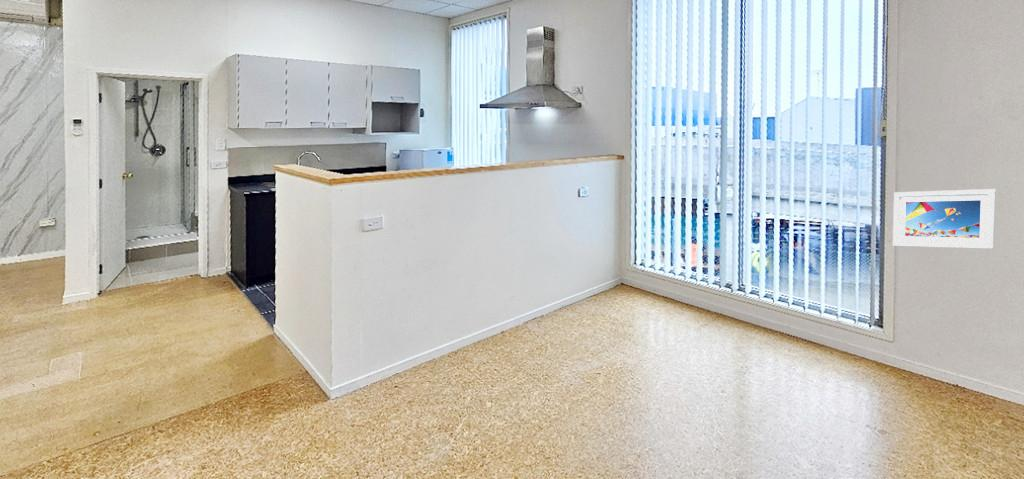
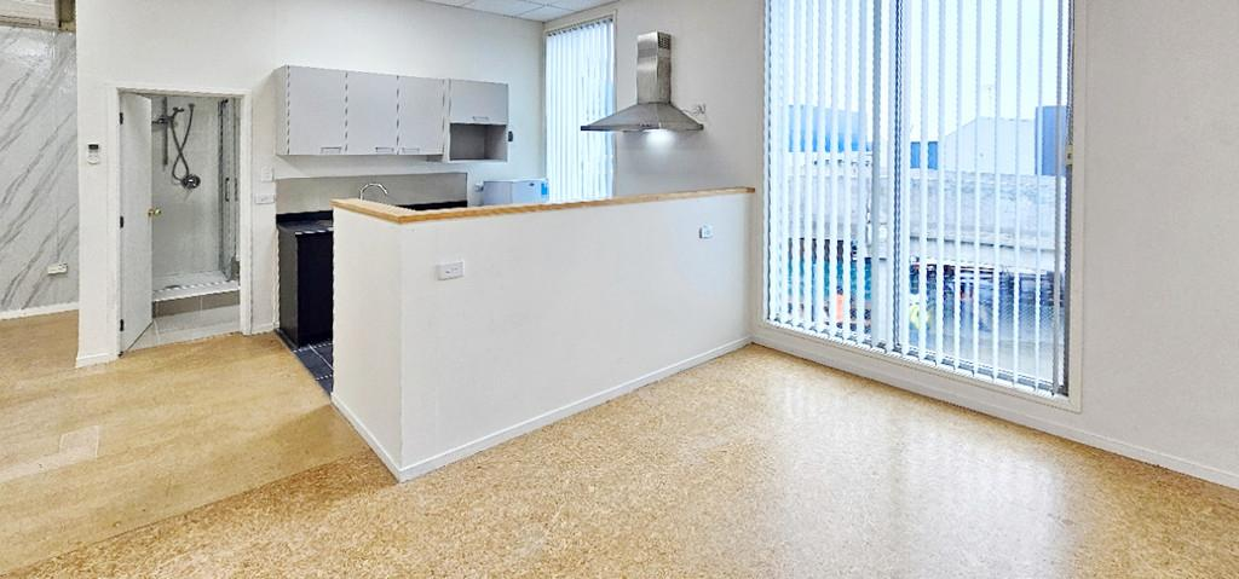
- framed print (941, 219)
